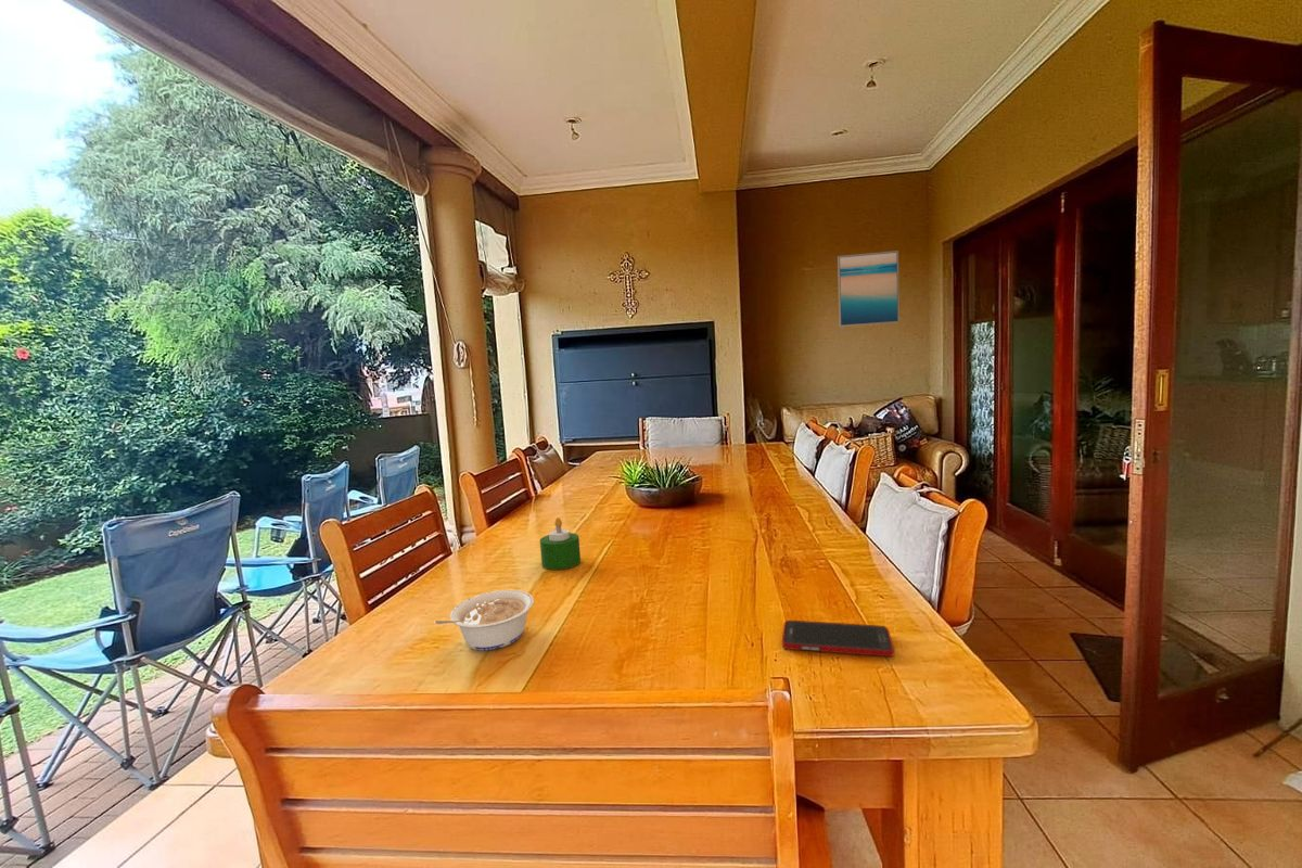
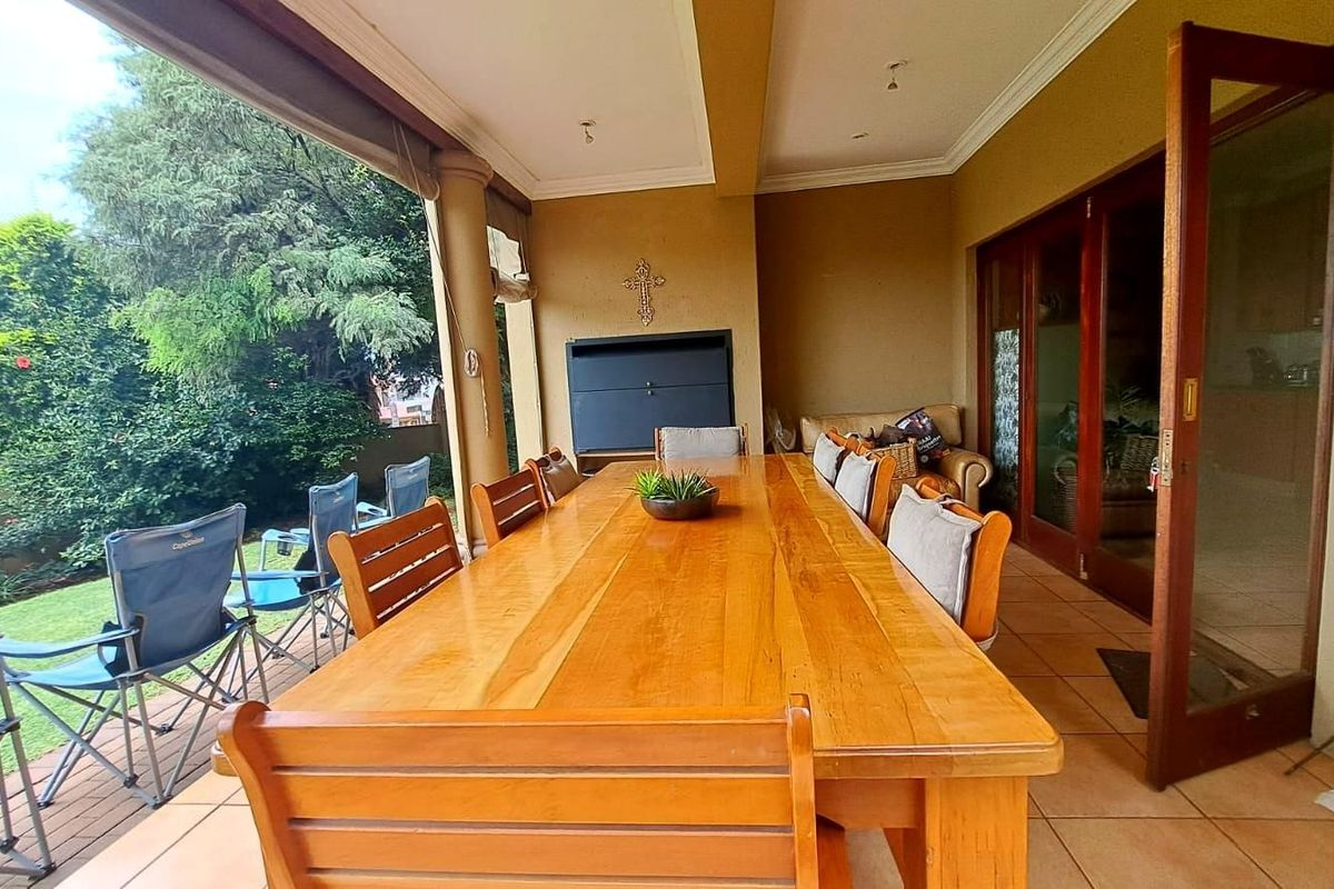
- cell phone (835, 637)
- wall art (868, 289)
- legume (492, 620)
- candle (559, 540)
